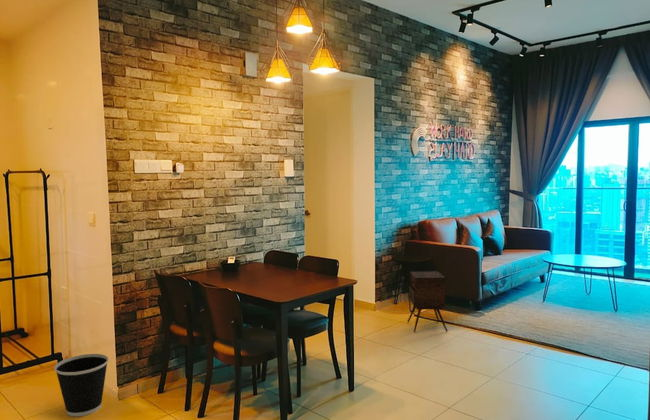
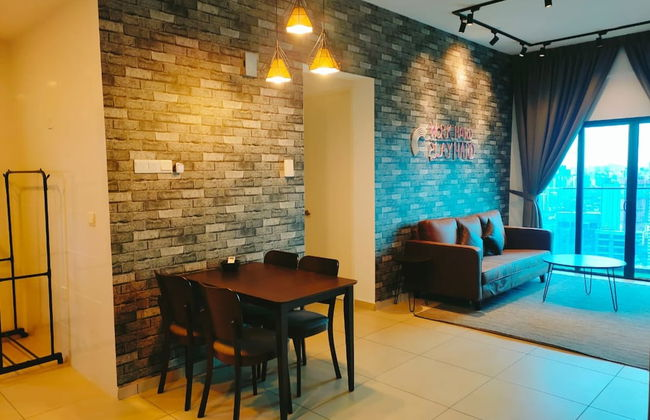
- wastebasket (83, 385)
- side table (426, 300)
